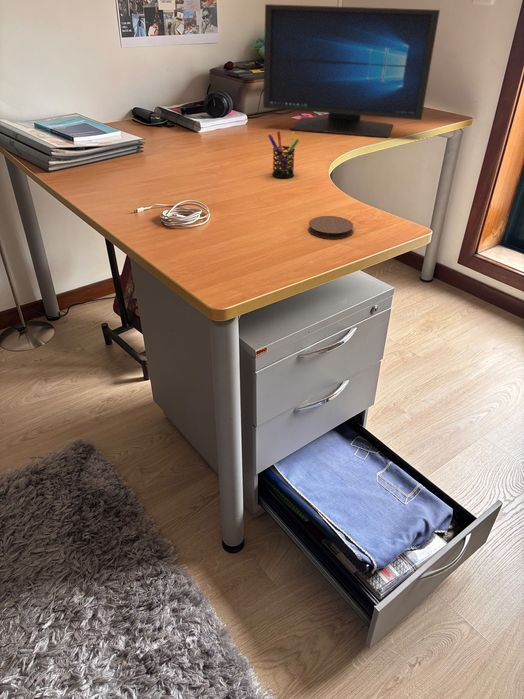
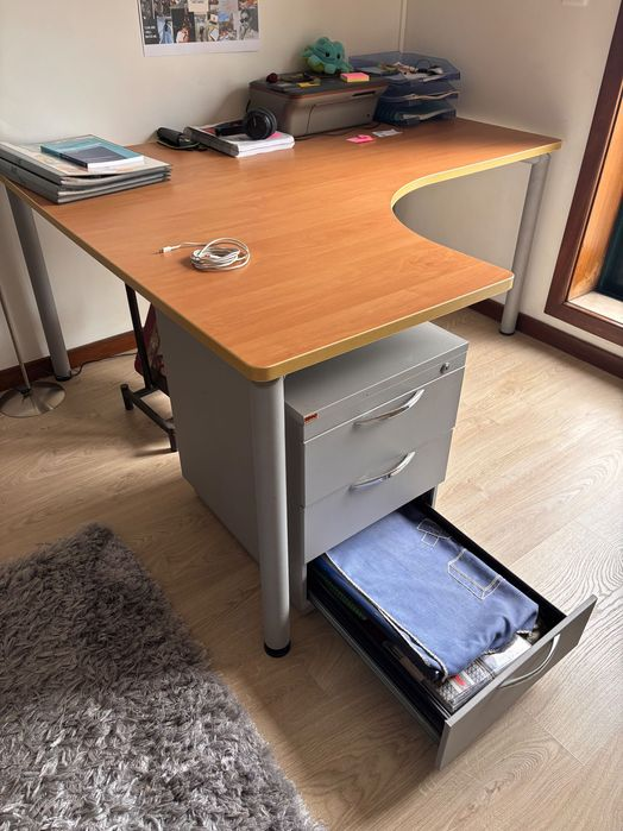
- monitor (347, 70)
- pen holder (285, 153)
- coaster (330, 227)
